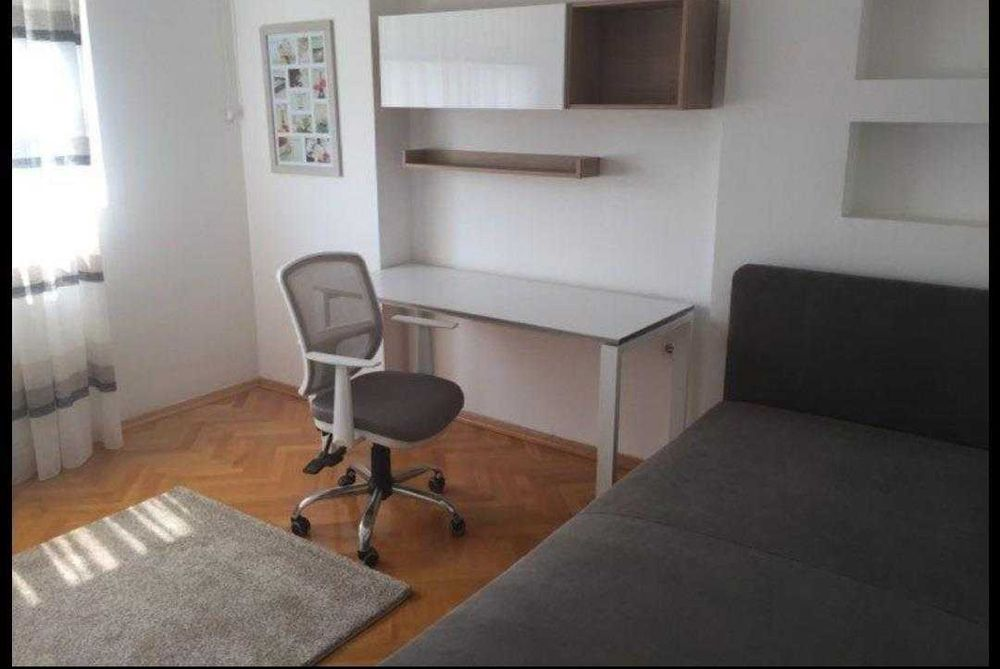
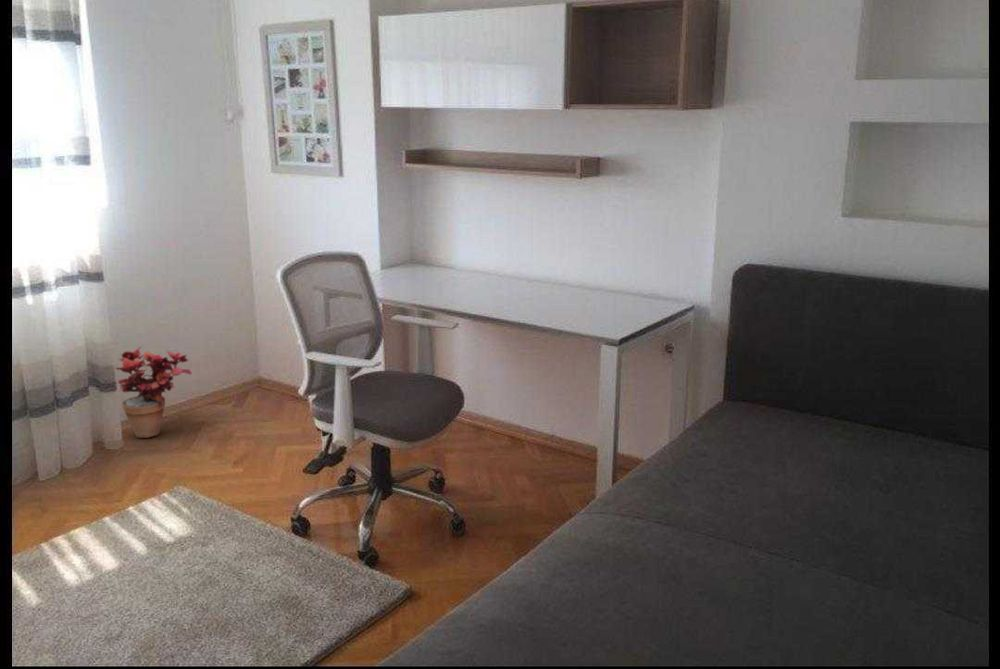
+ potted plant (150, 392)
